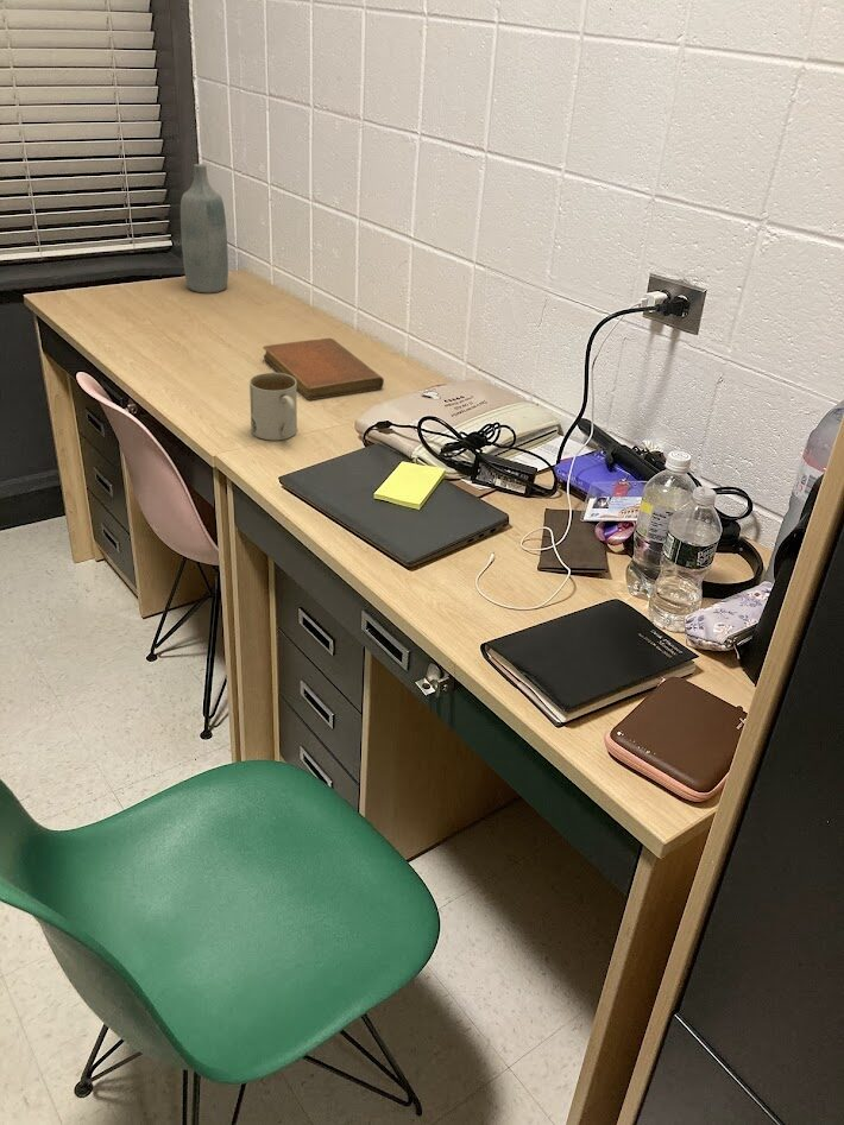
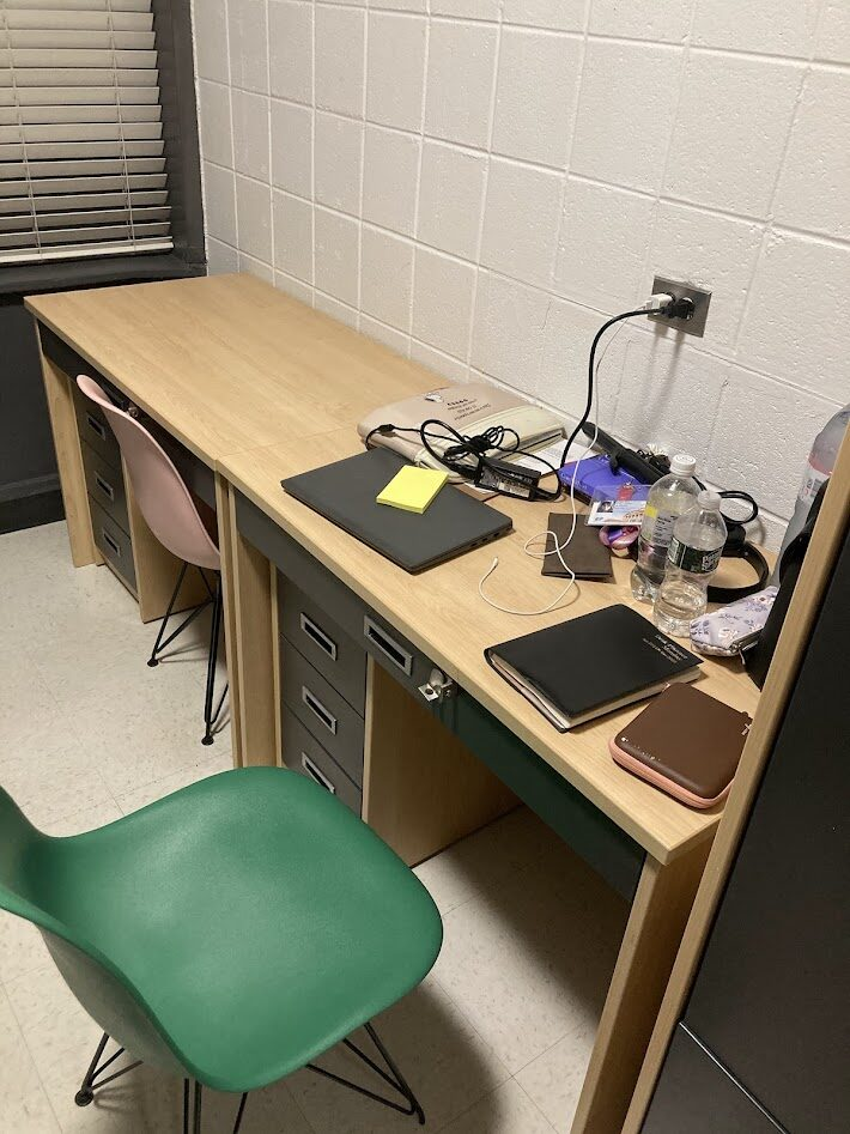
- mug (278, 410)
- bottle (203, 228)
- notebook (321, 366)
